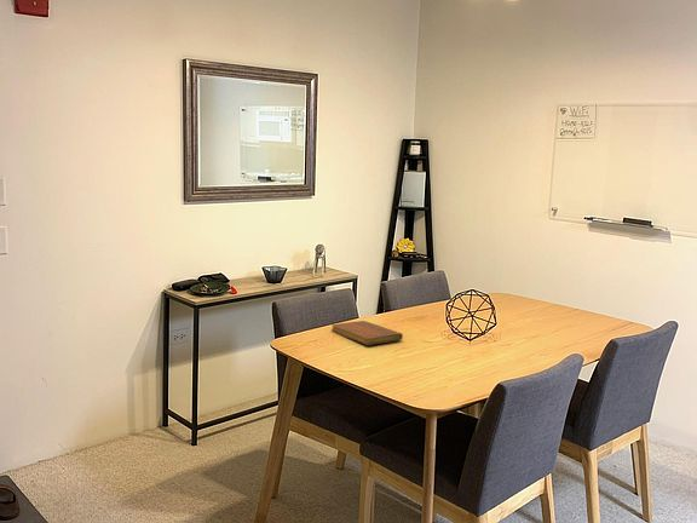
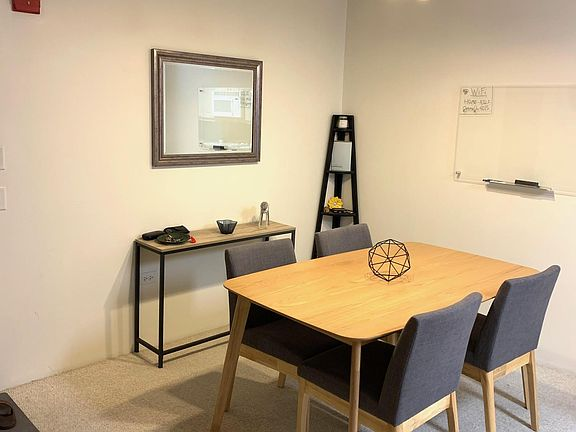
- notebook (365, 332)
